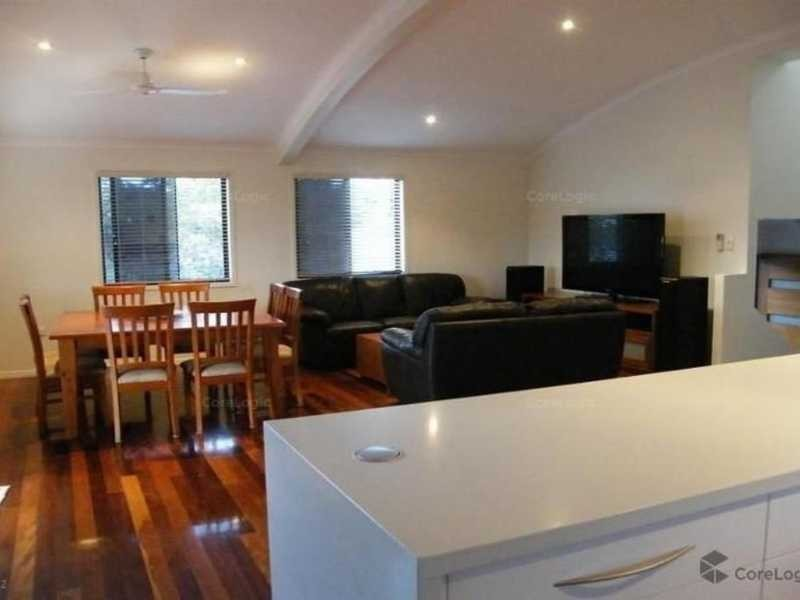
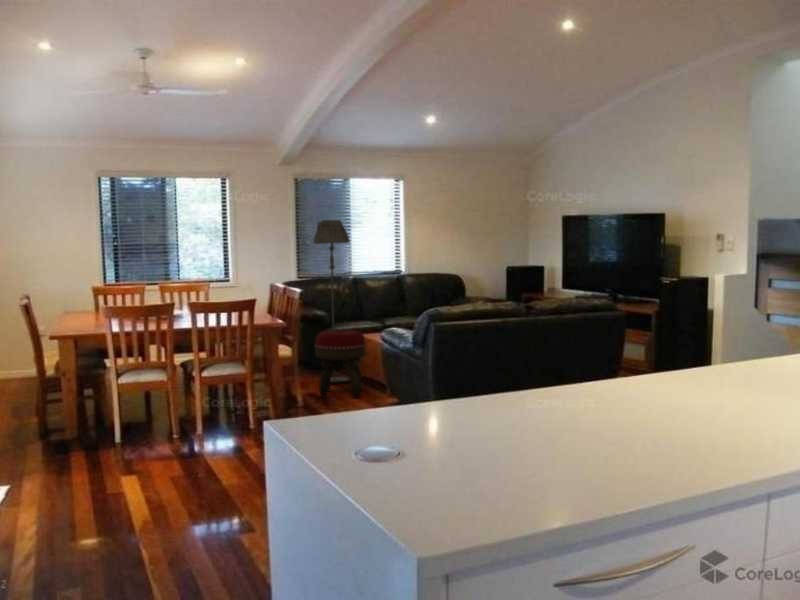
+ footstool (342, 362)
+ floor lamp (332, 301)
